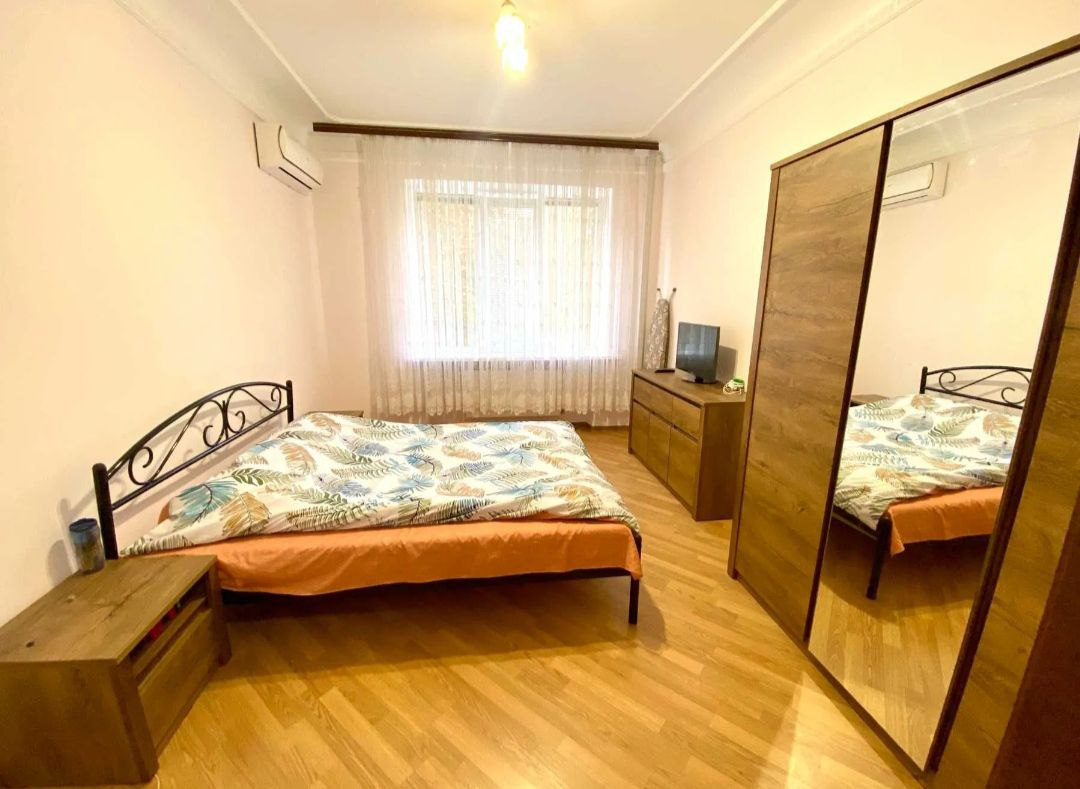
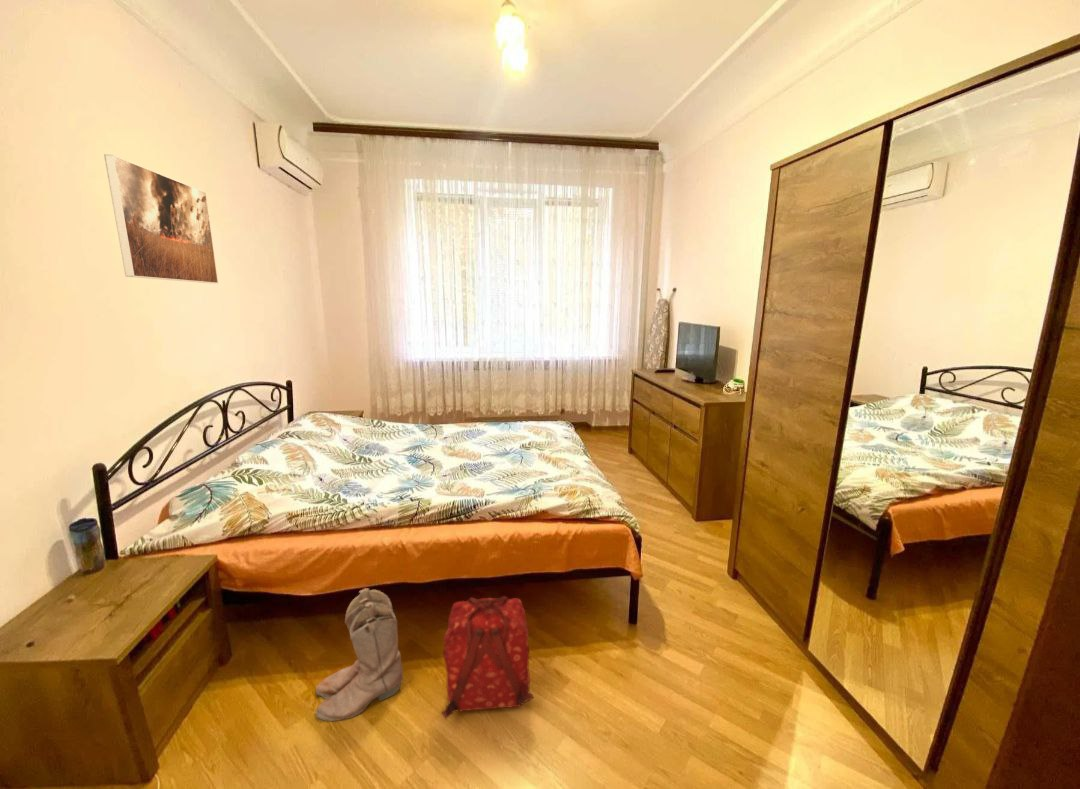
+ backpack (489, 654)
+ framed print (170, 229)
+ boots (355, 649)
